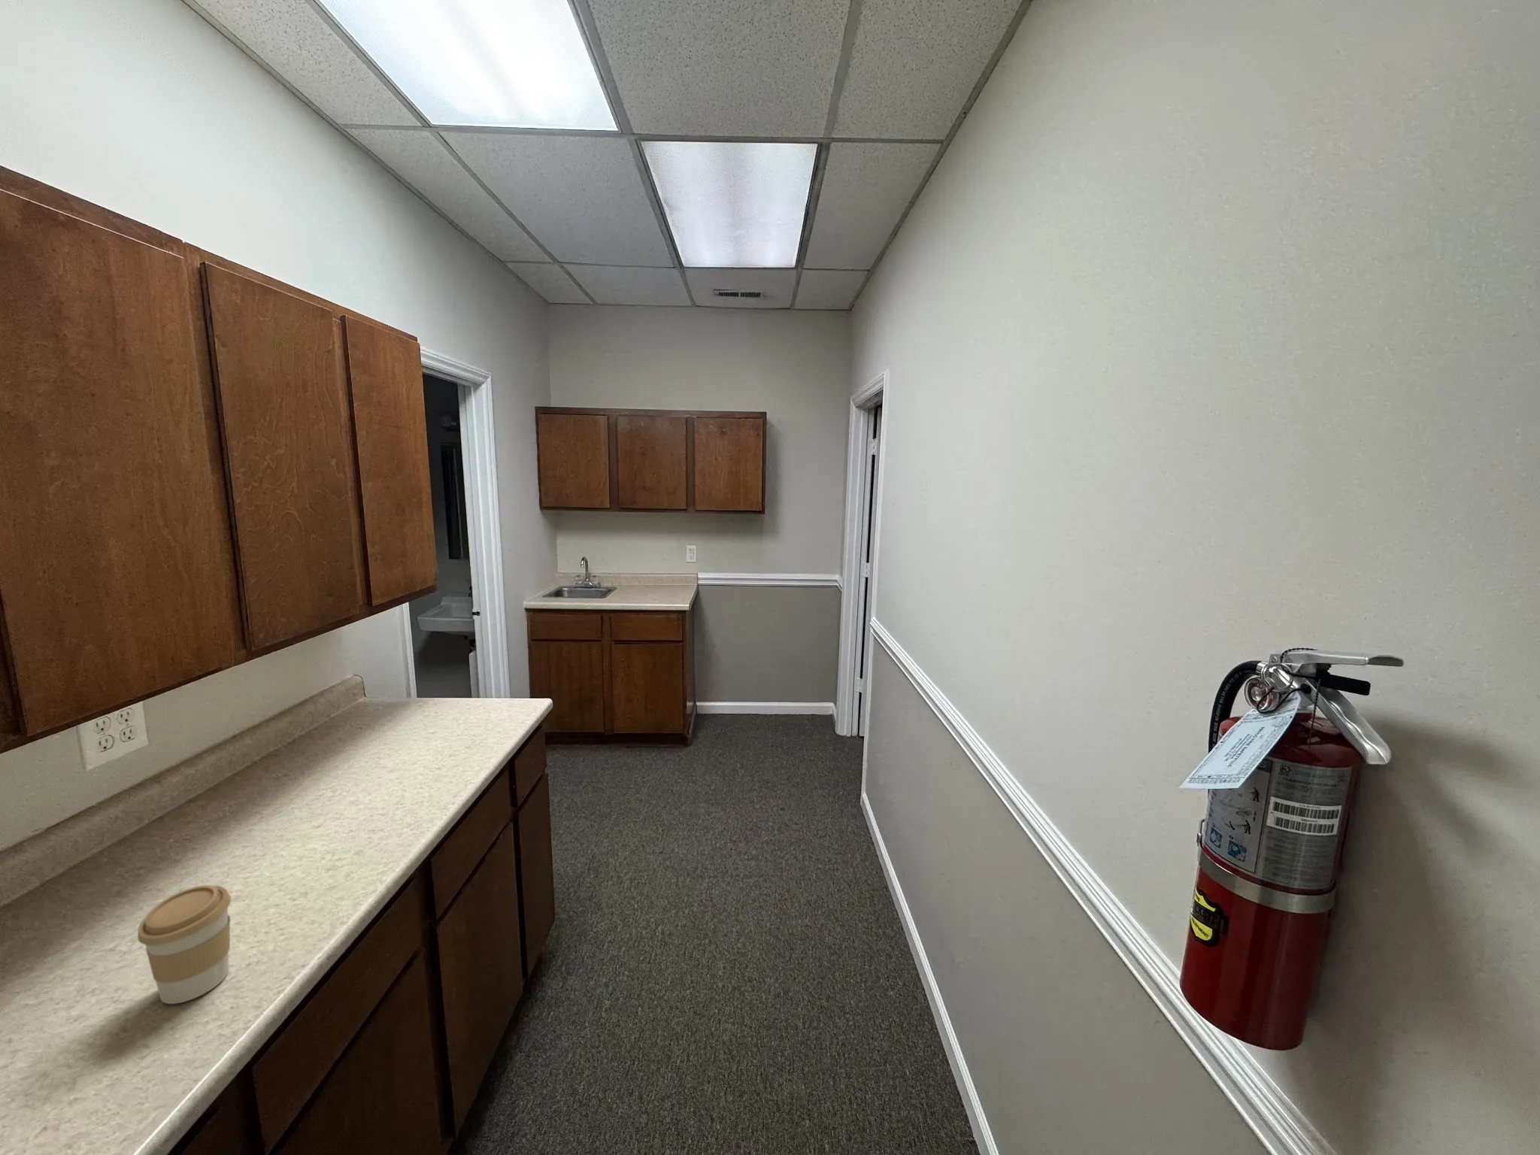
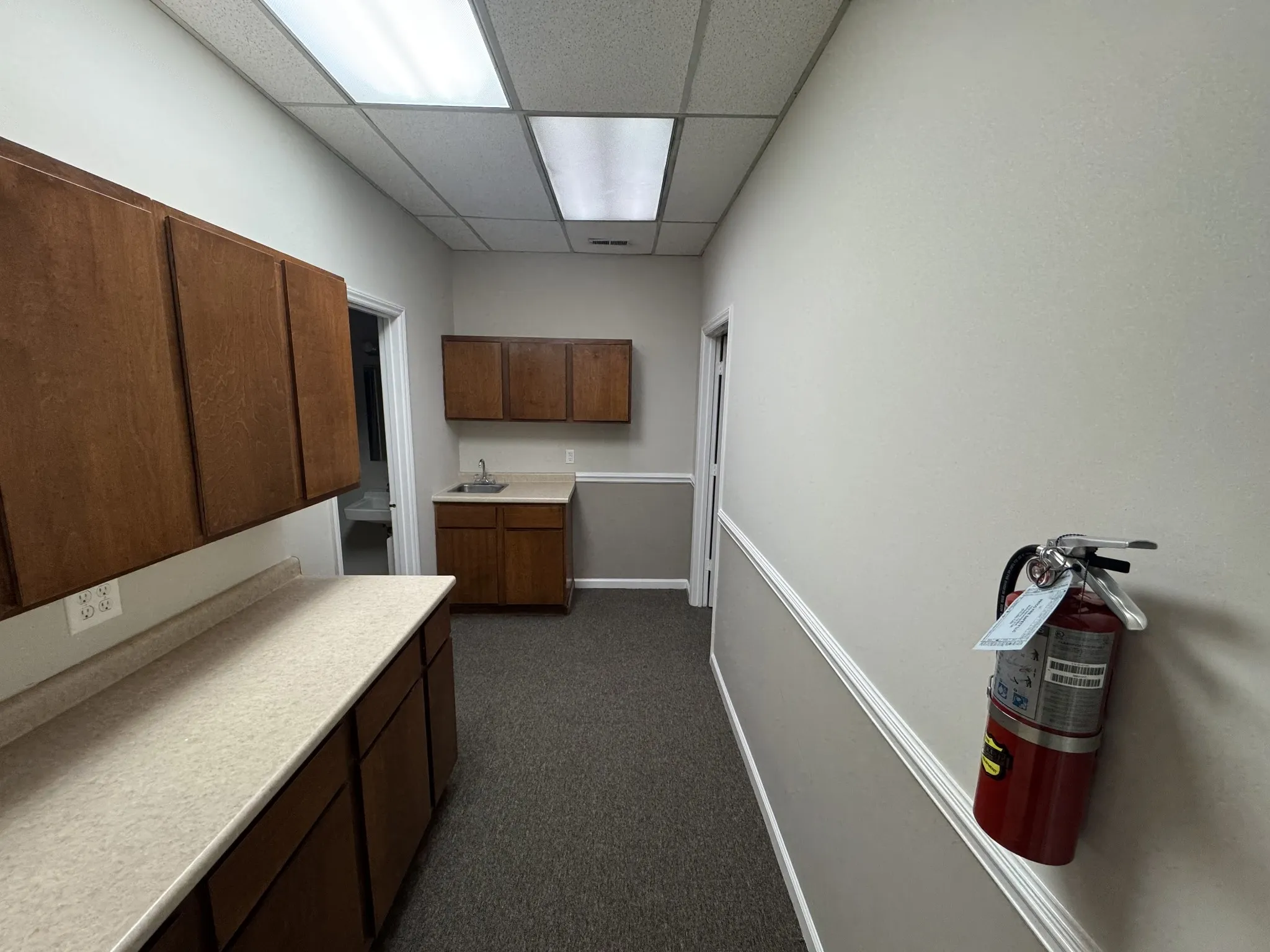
- coffee cup (189, 943)
